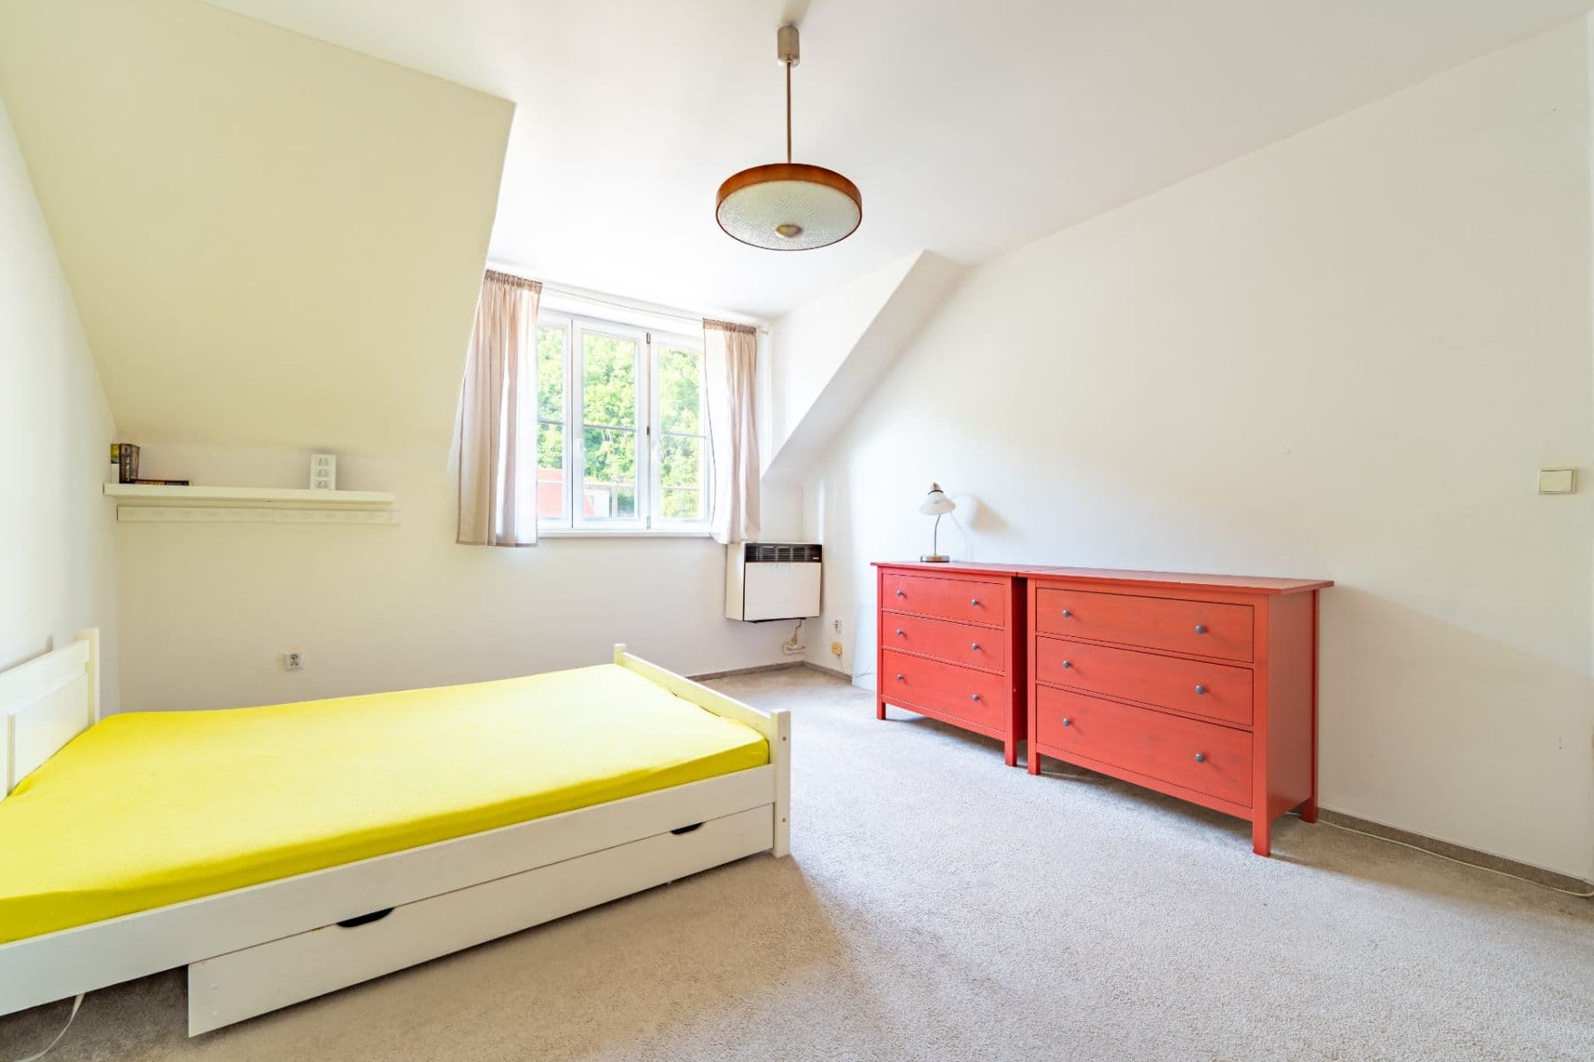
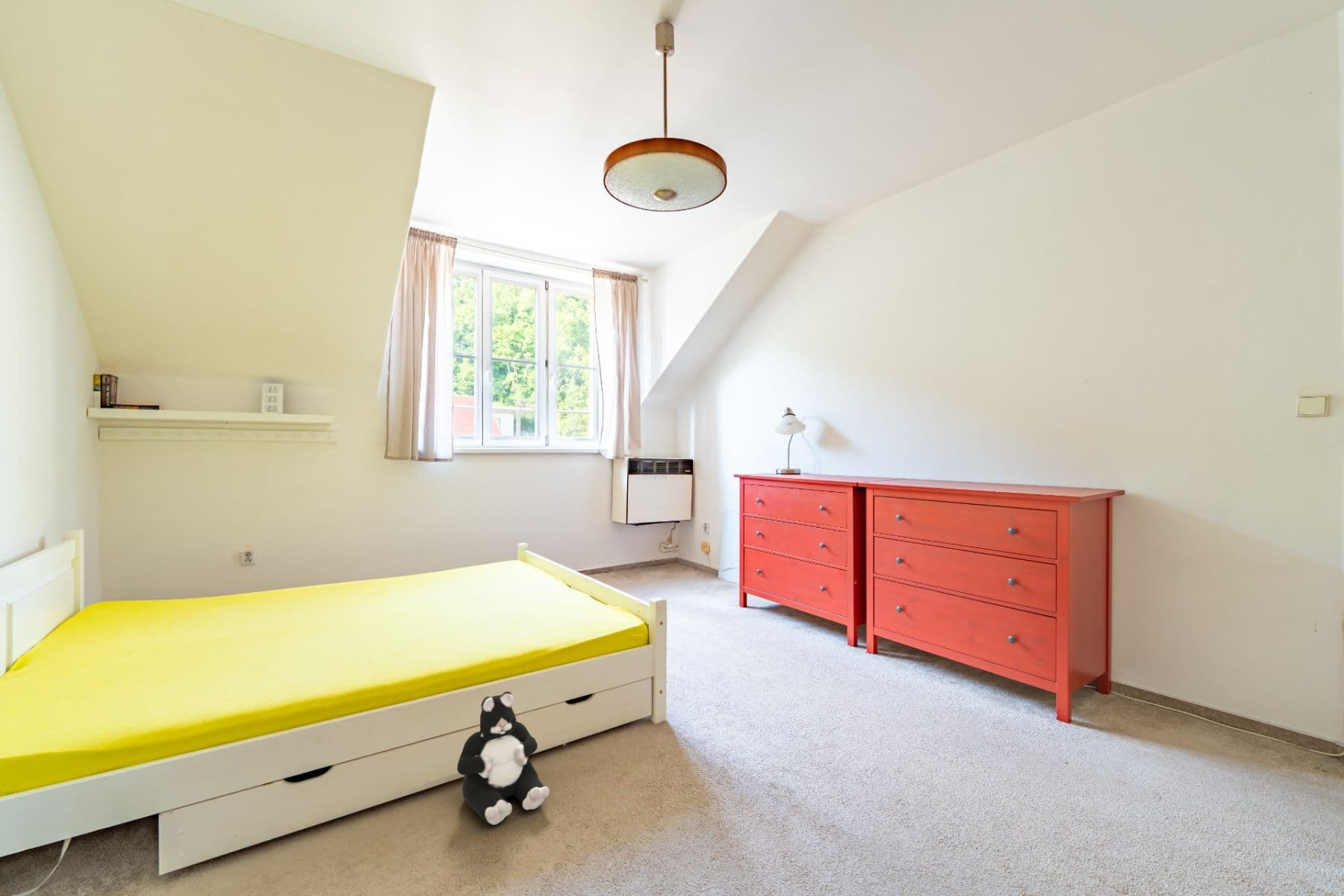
+ plush toy (500, 749)
